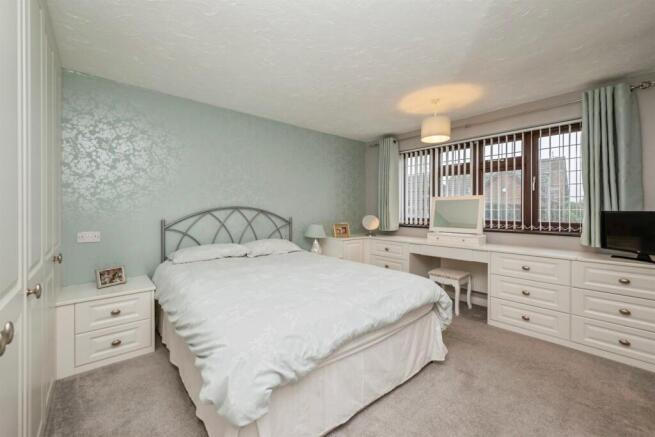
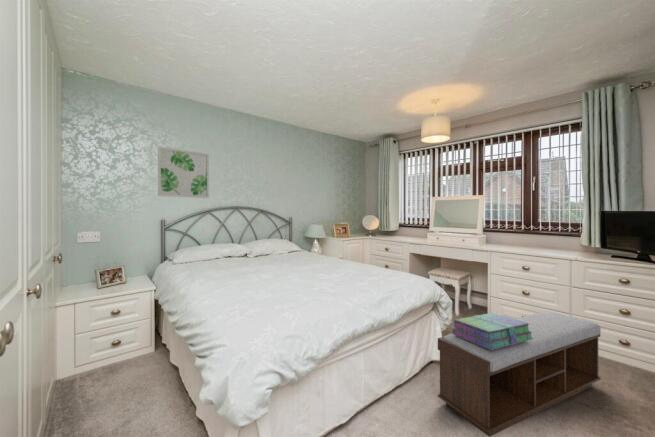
+ bench (524, 361)
+ stack of books (491, 329)
+ wall art (184, 173)
